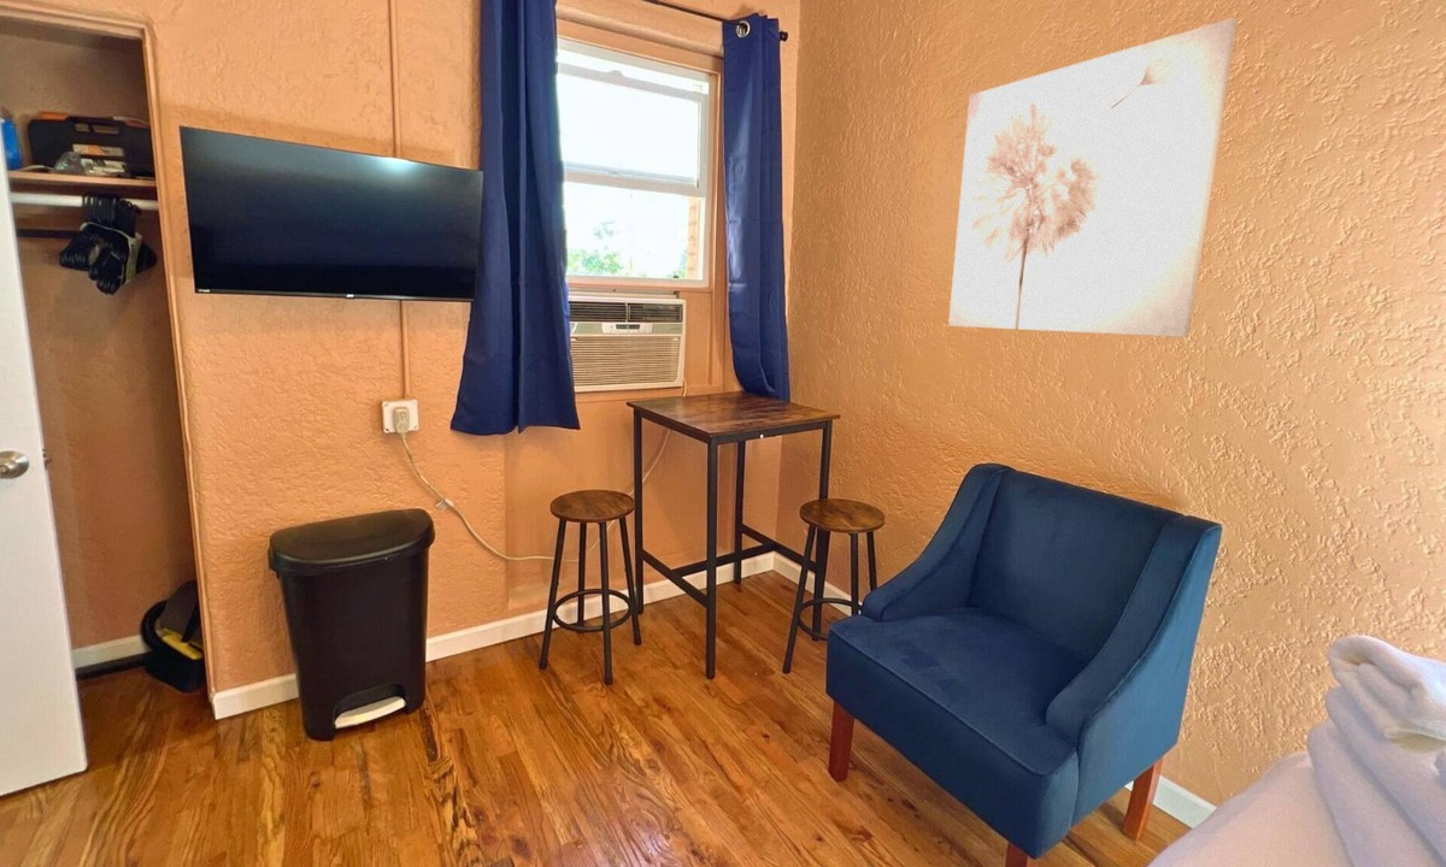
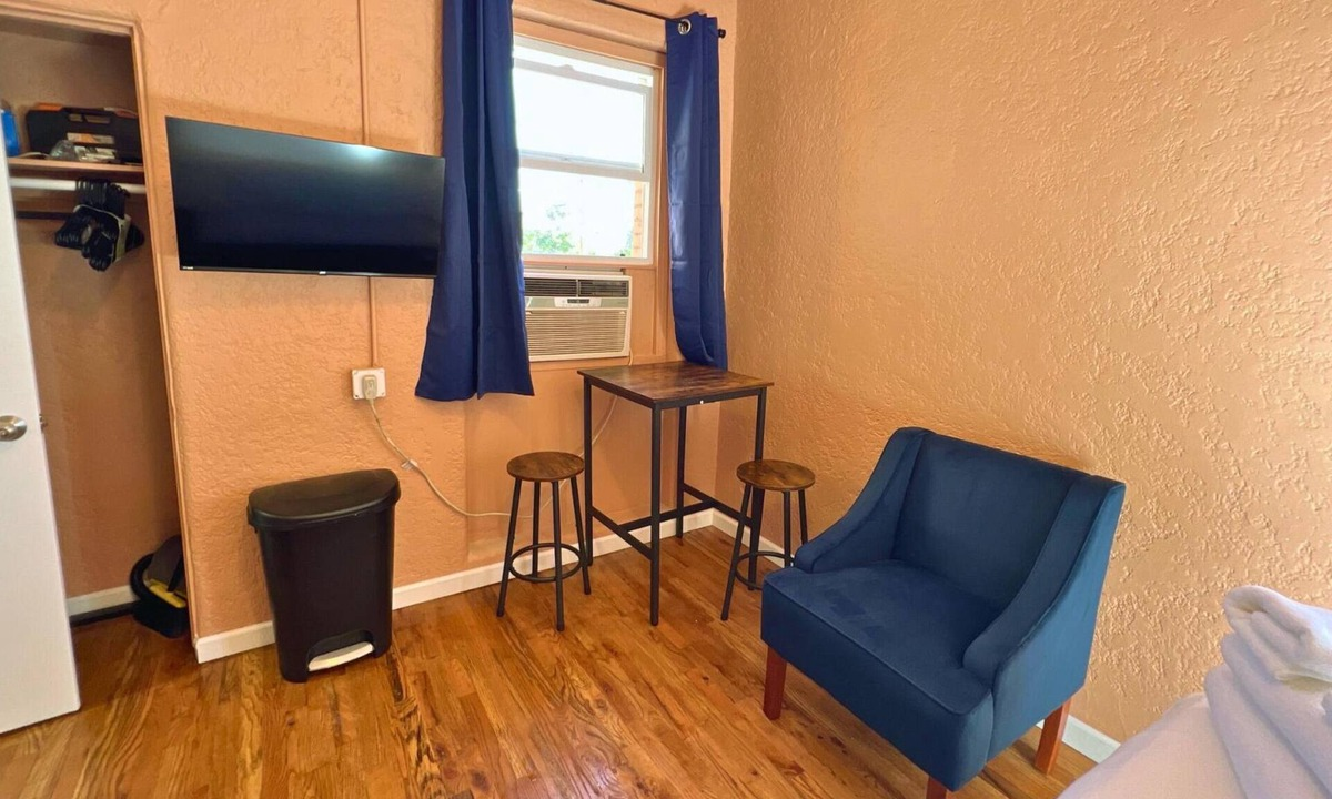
- wall art (1065, 201)
